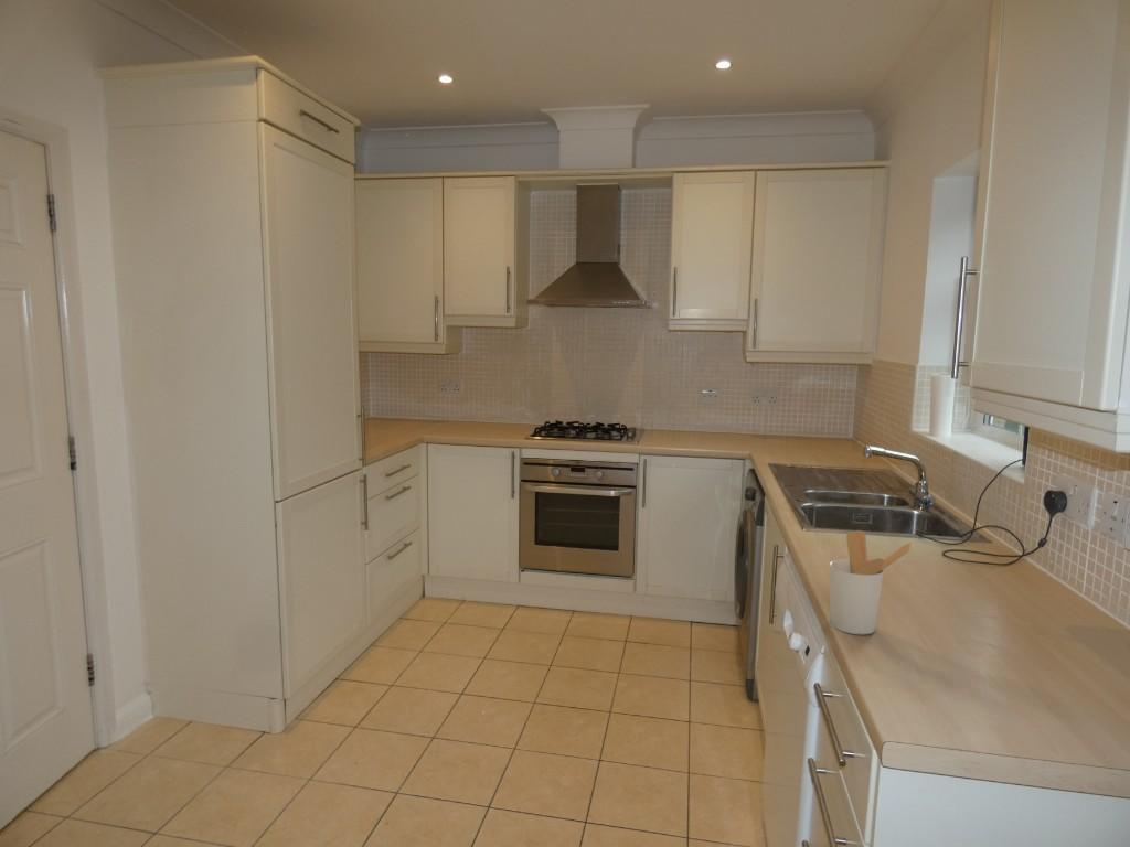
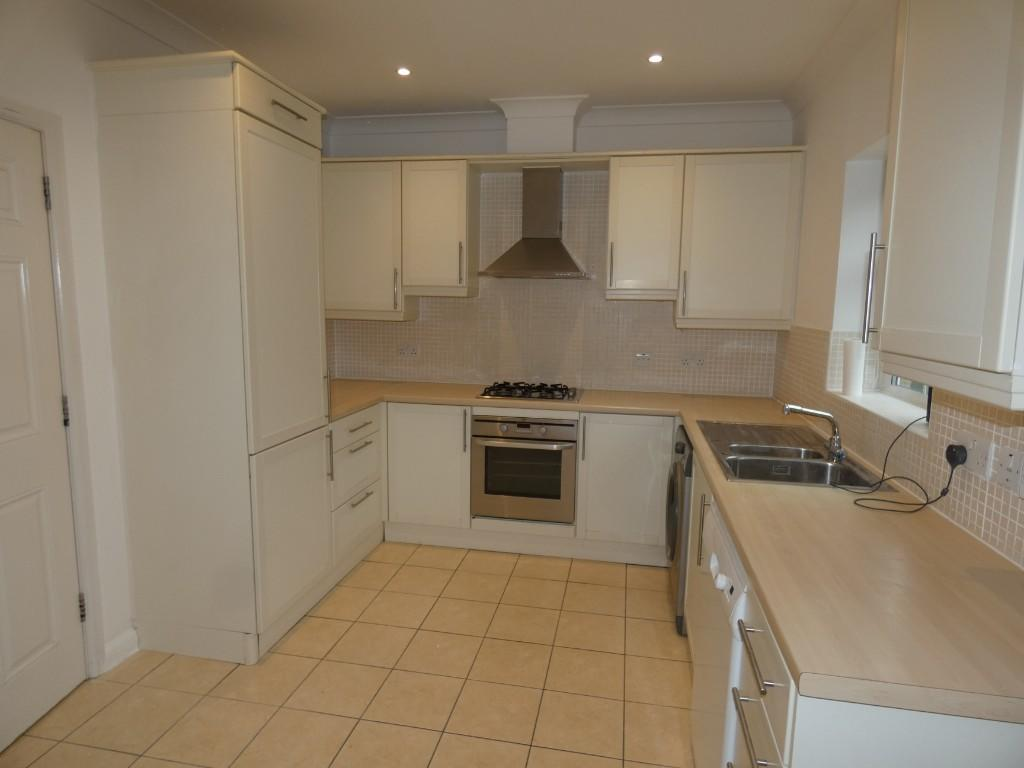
- utensil holder (870, 583)
